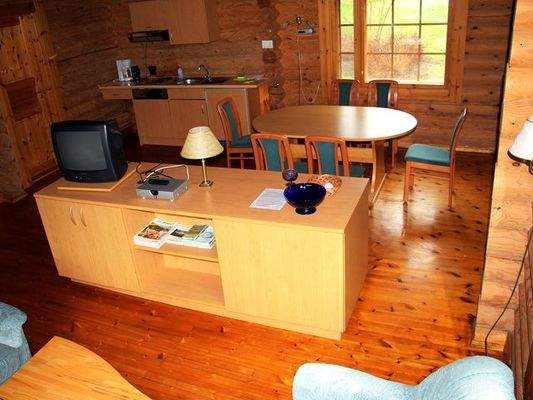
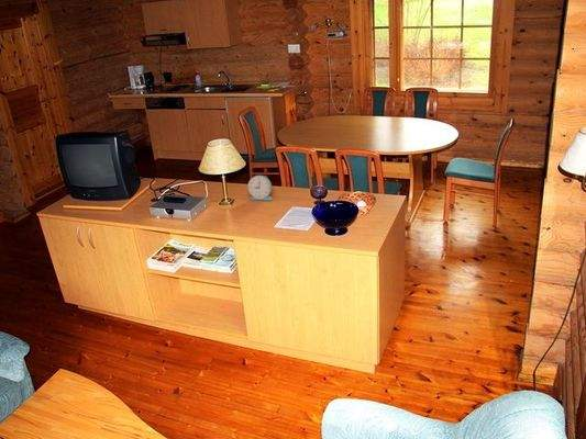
+ alarm clock (261, 185)
